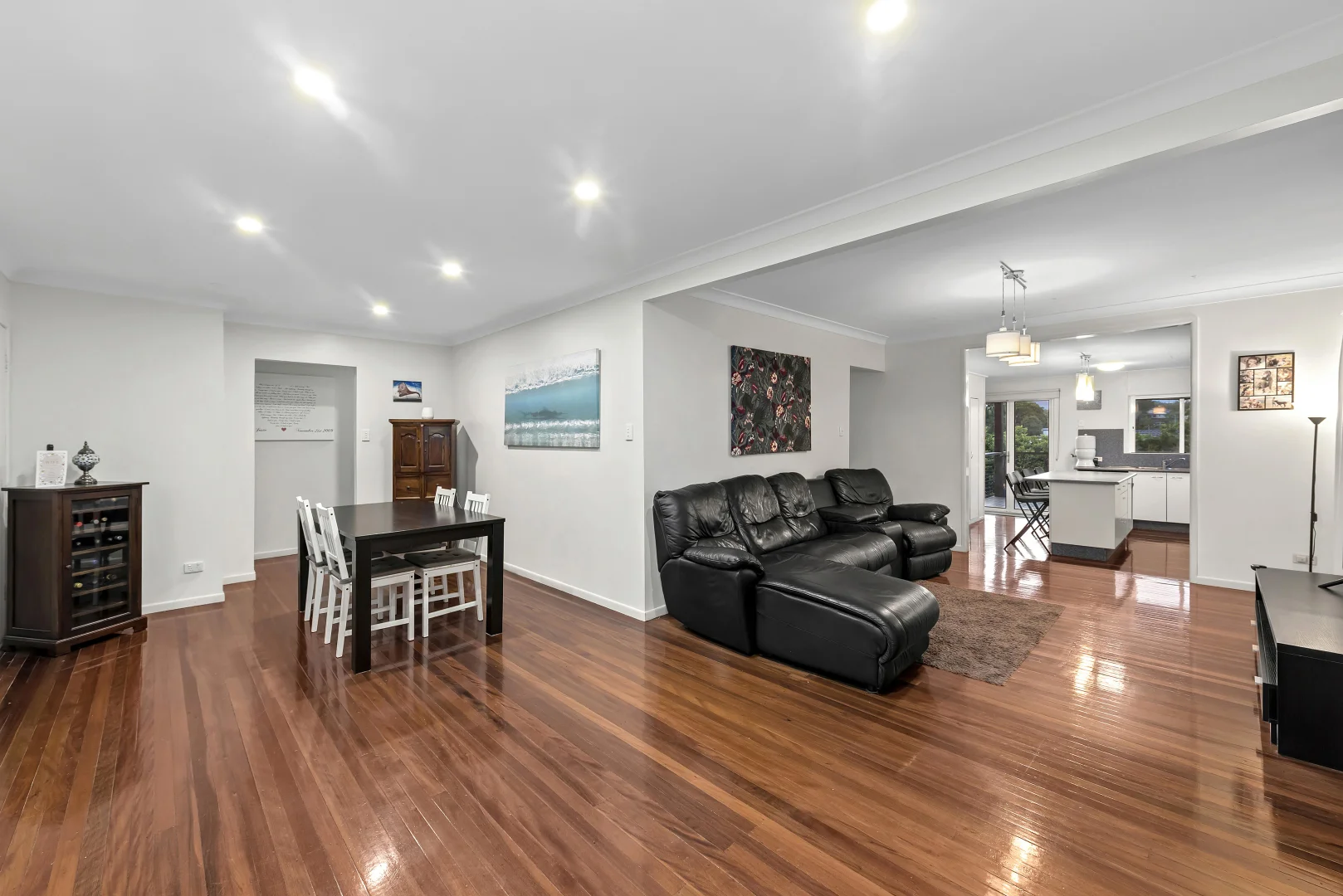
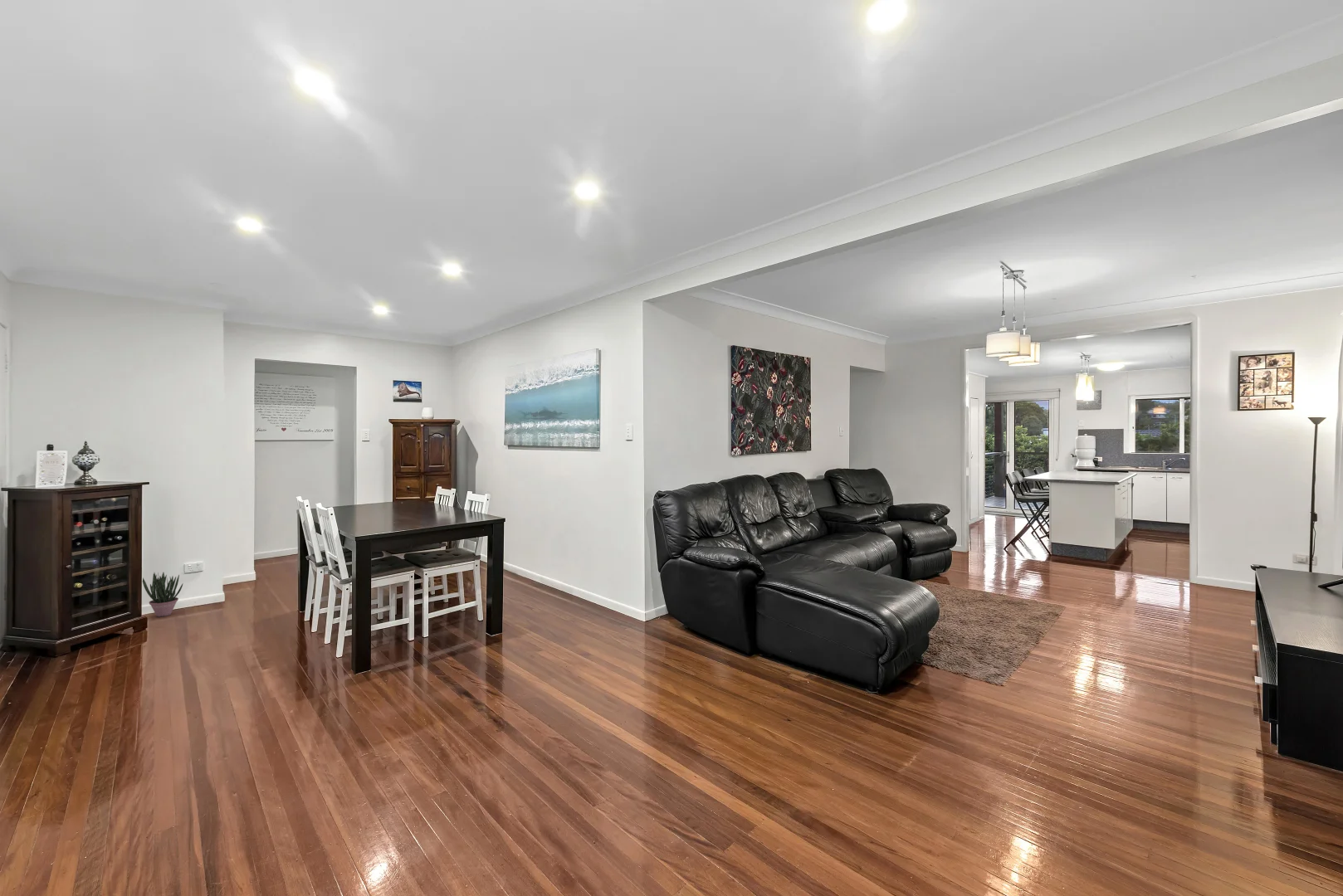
+ potted plant (162, 593)
